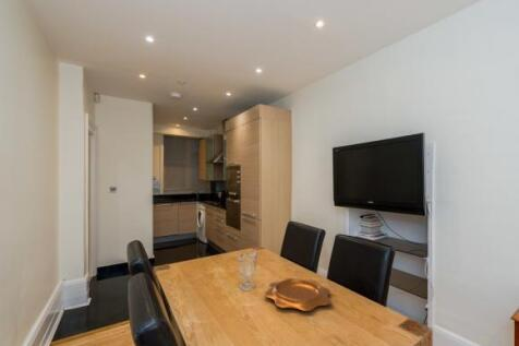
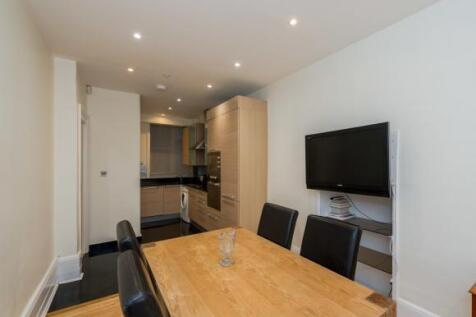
- decorative bowl (298, 291)
